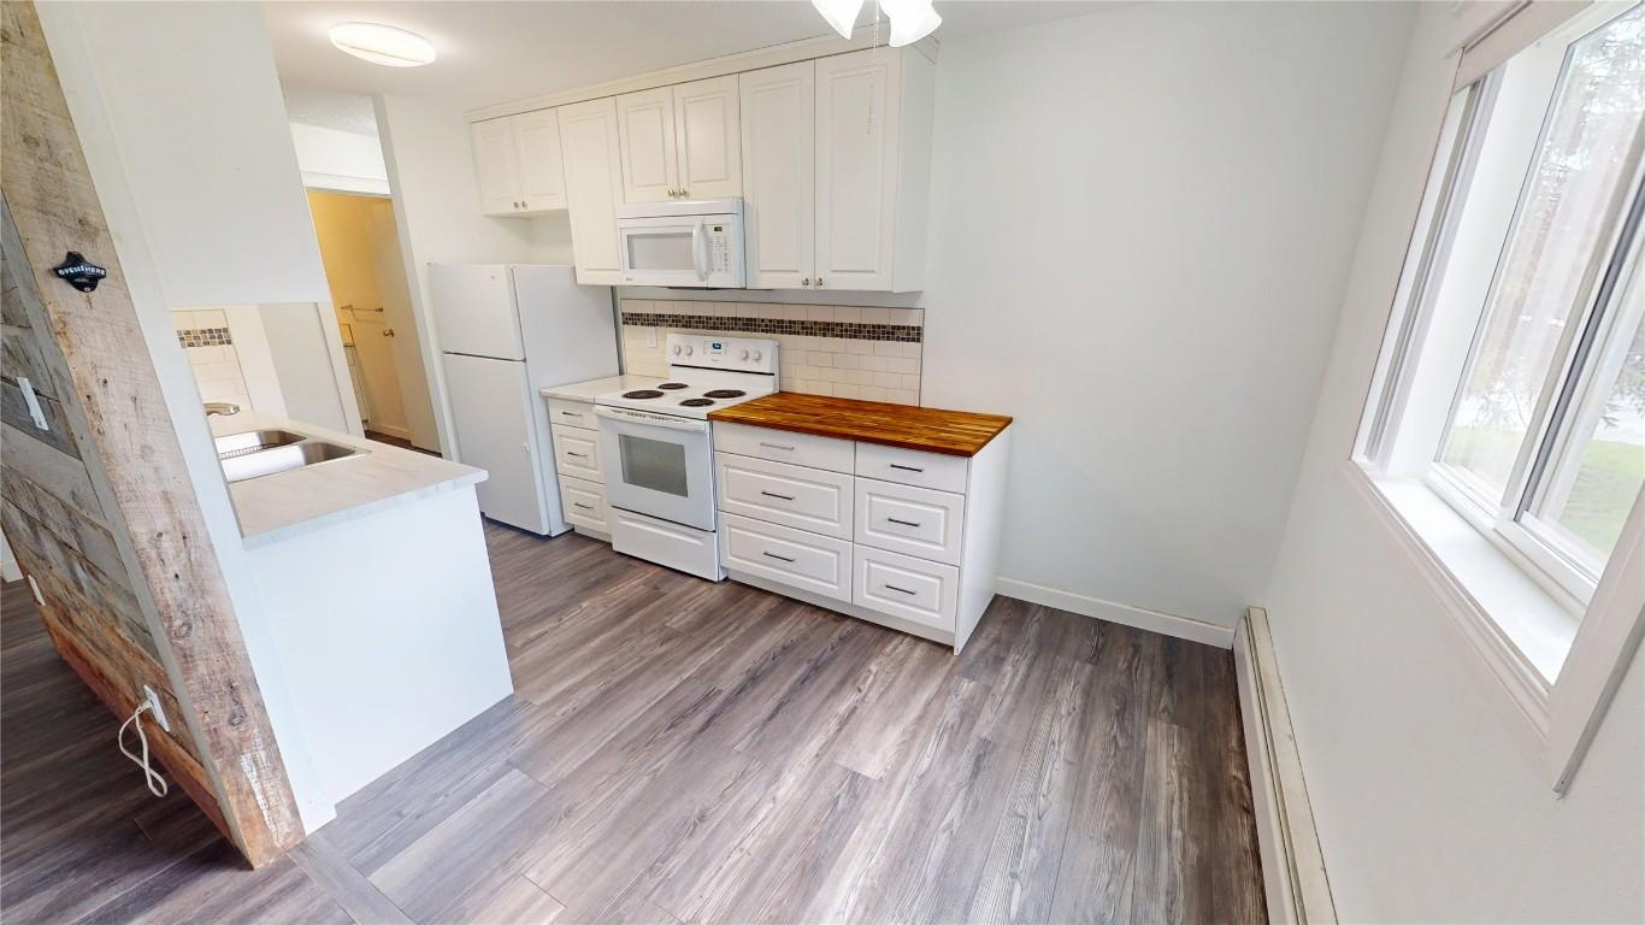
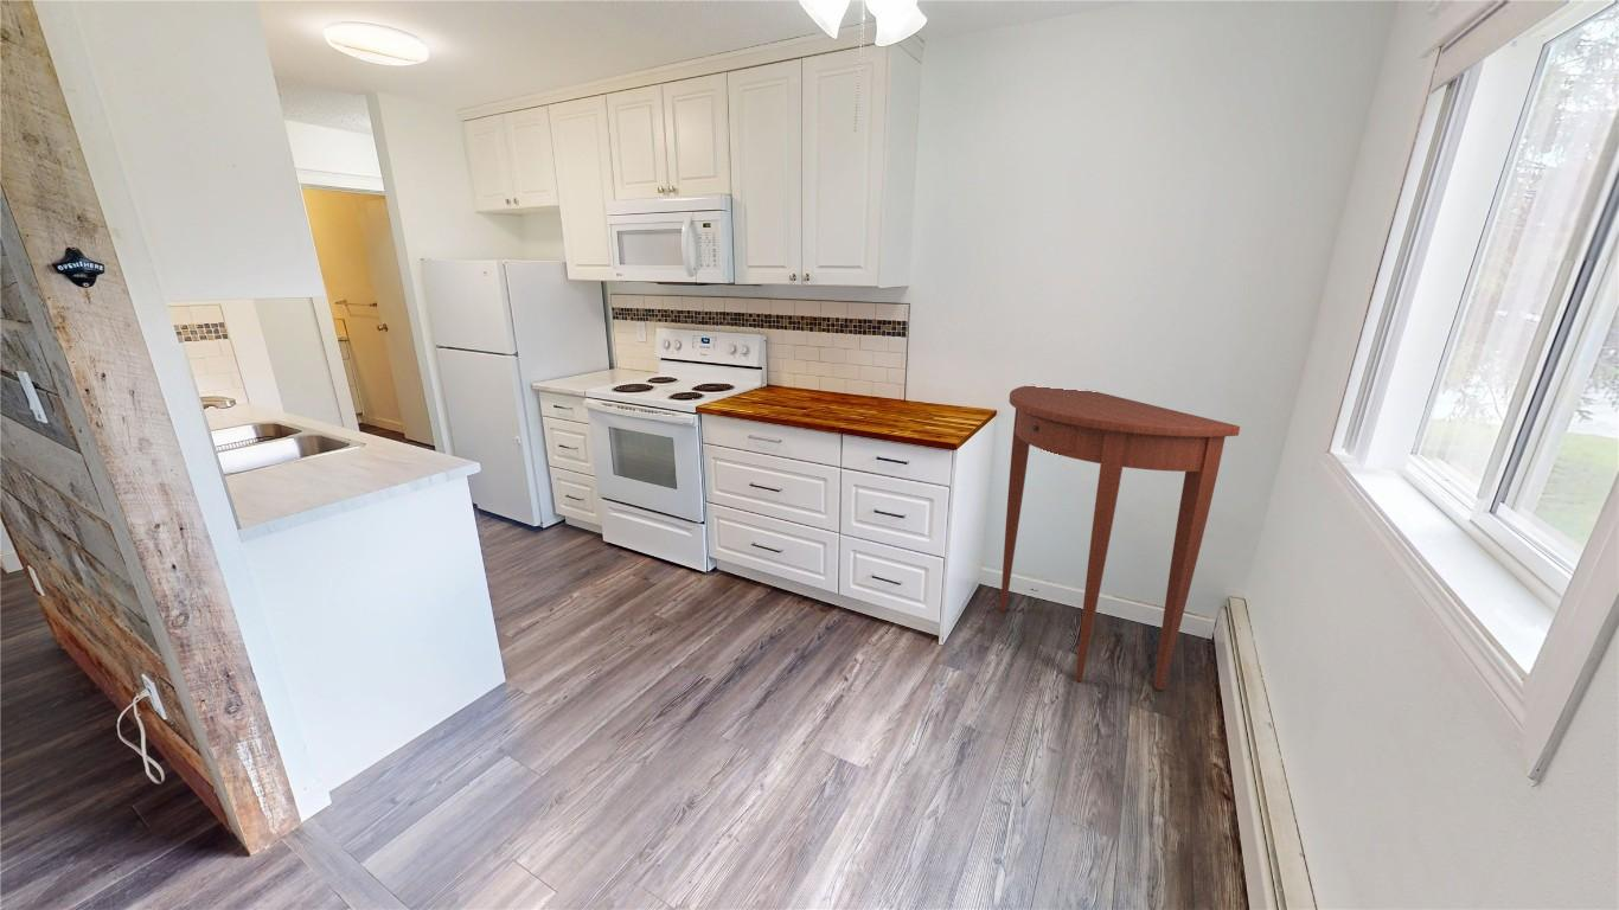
+ console table (1093, 524)
